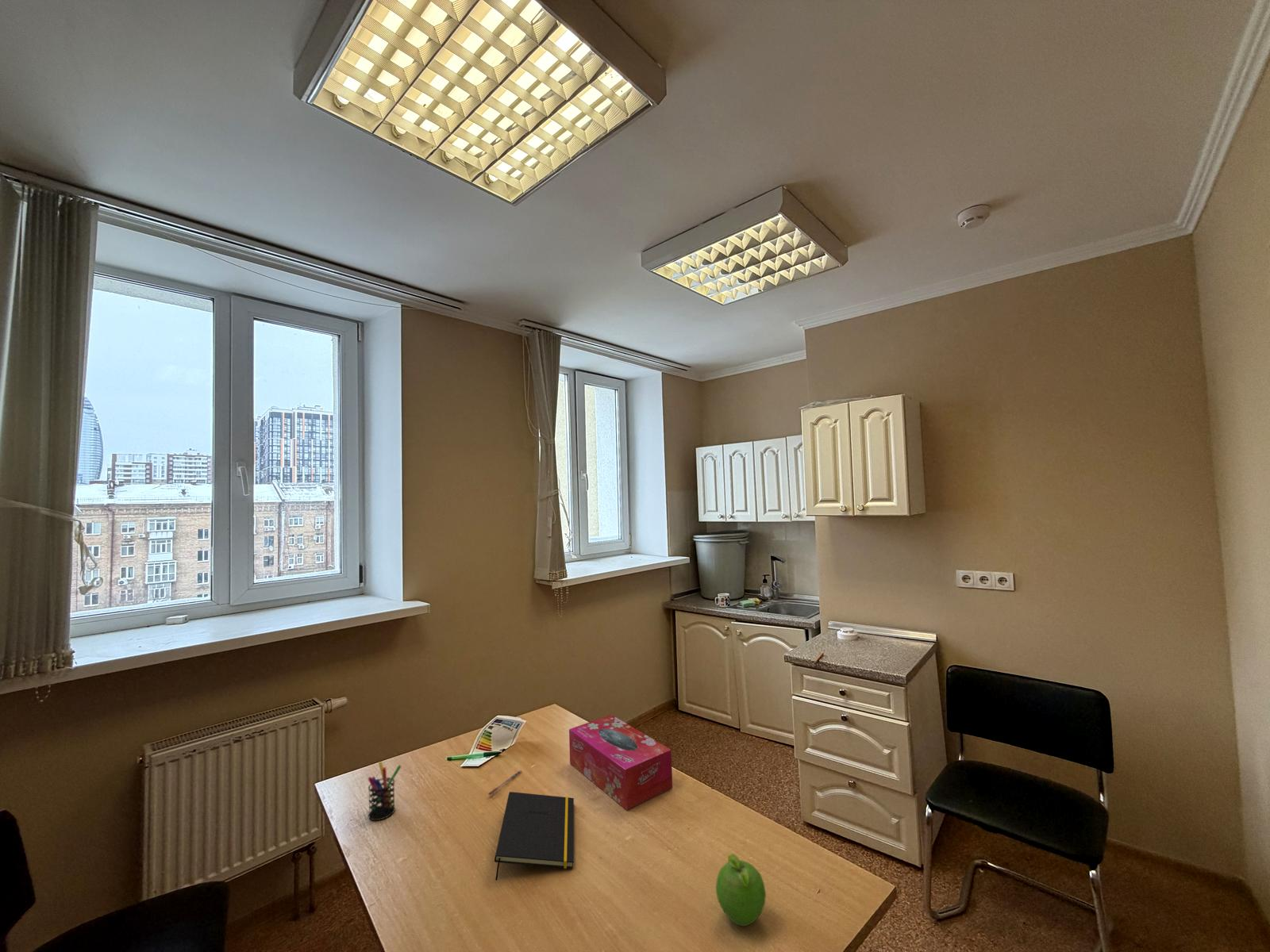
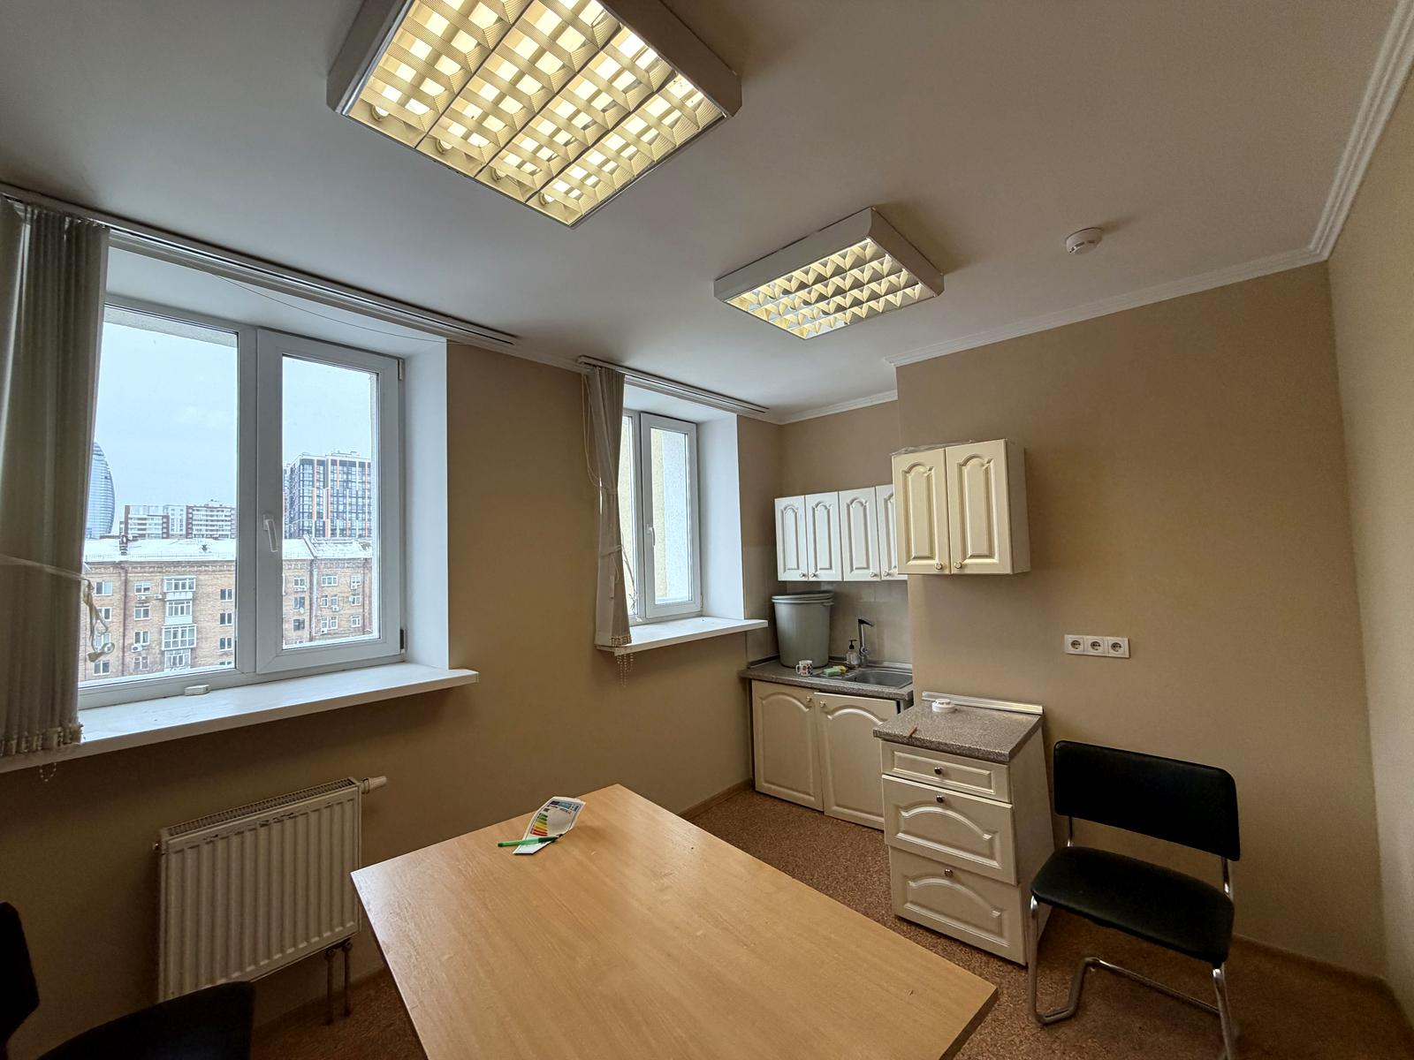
- notepad (538, 827)
- pen (506, 781)
- fruit (740, 889)
- tissue box (618, 757)
- pen holder (385, 787)
